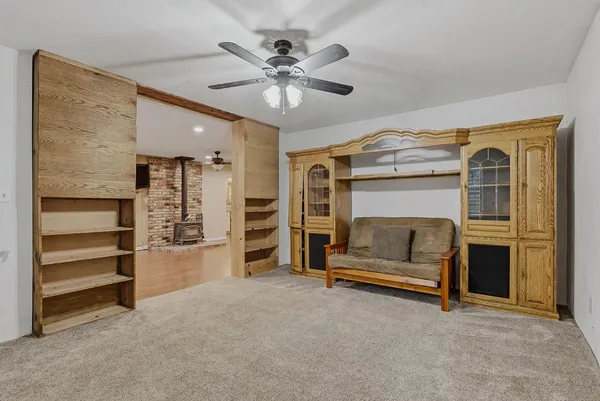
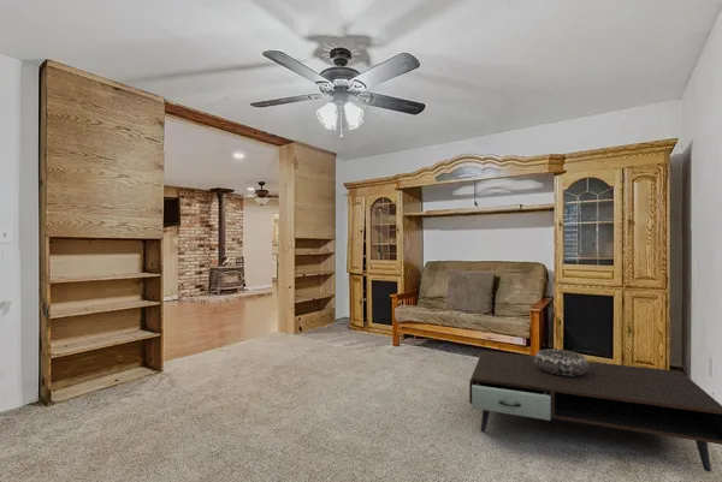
+ decorative bowl (560, 362)
+ coffee table (580, 404)
